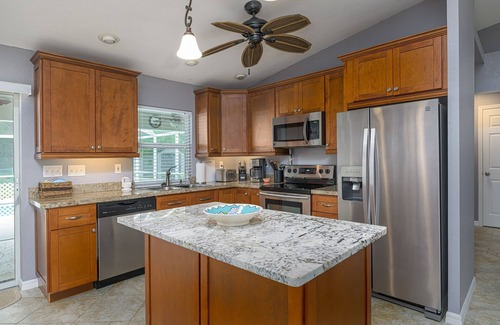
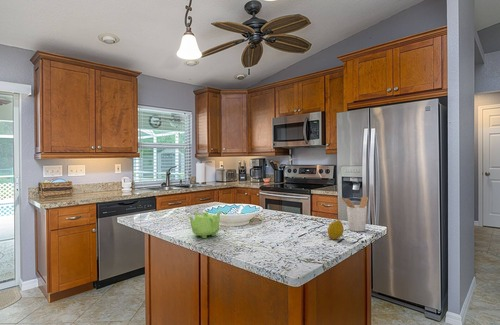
+ utensil holder (353, 212)
+ teapot (204, 223)
+ fruit (335, 229)
